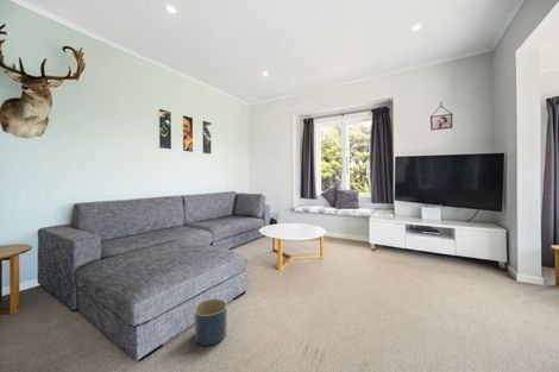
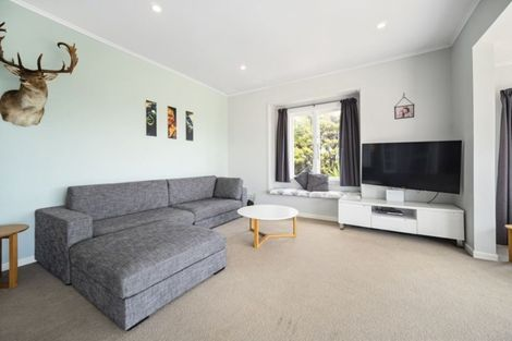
- planter (211, 320)
